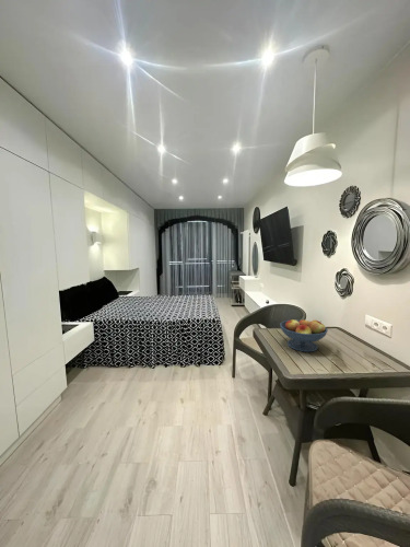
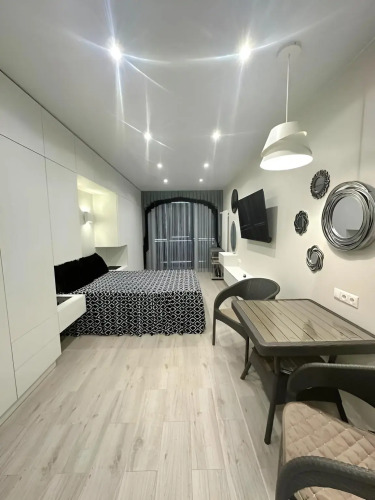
- fruit bowl (302, 333)
